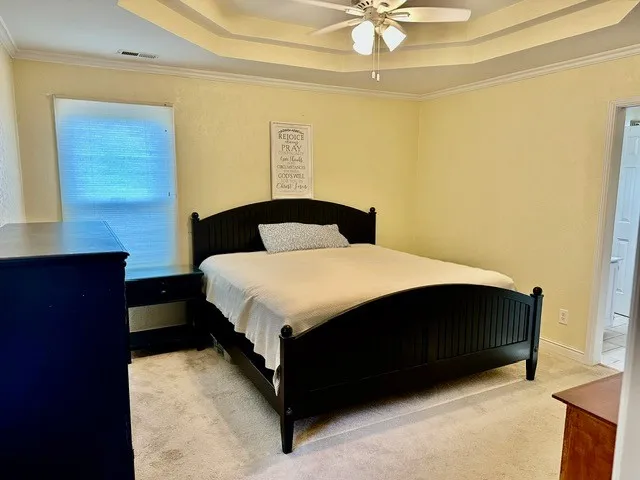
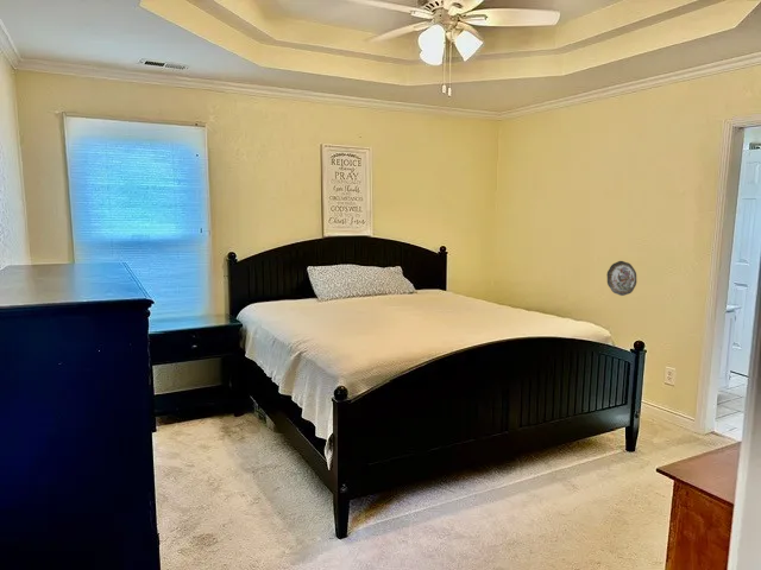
+ decorative plate (622, 278)
